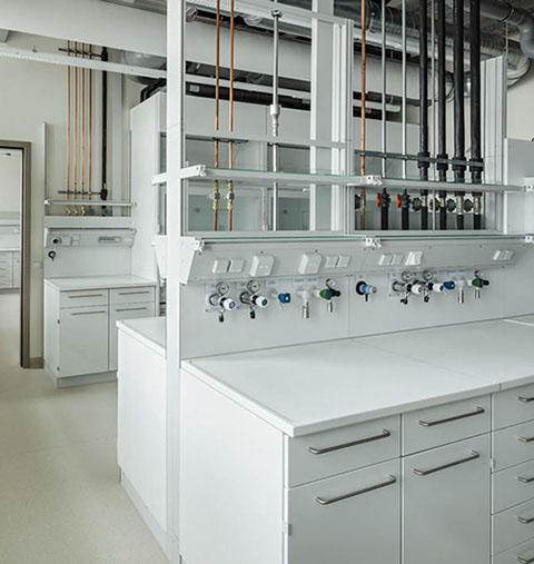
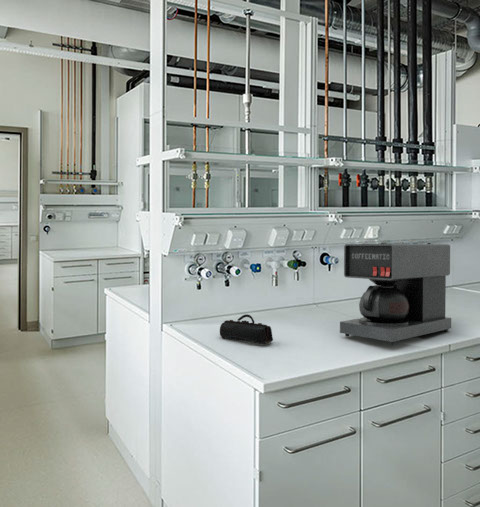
+ pencil case (245, 327)
+ coffee maker (397, 289)
